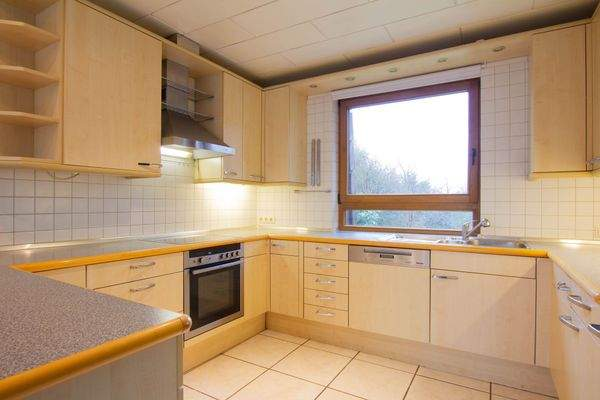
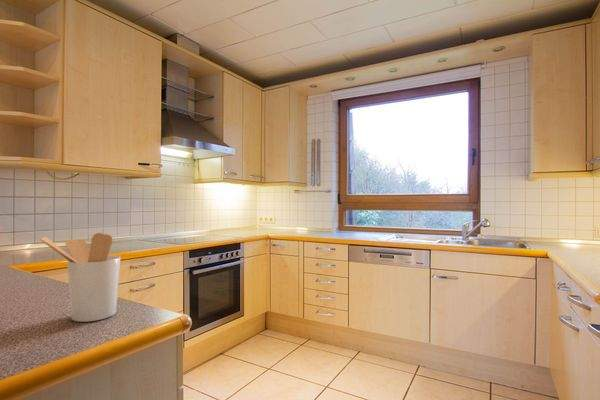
+ utensil holder (80, 274)
